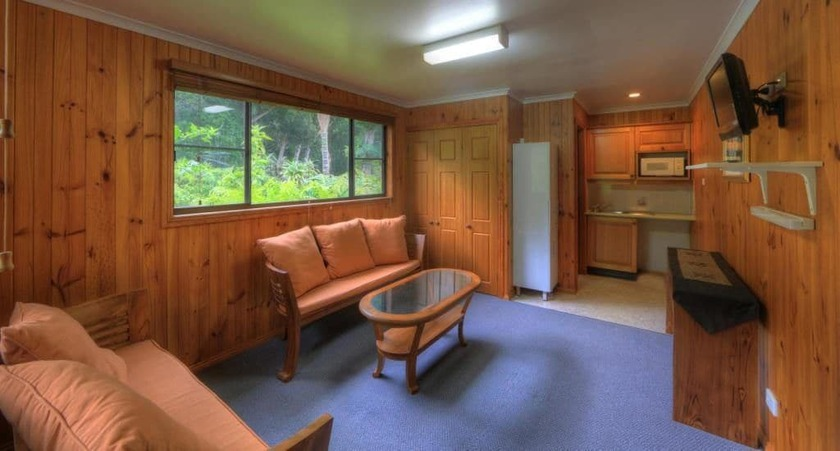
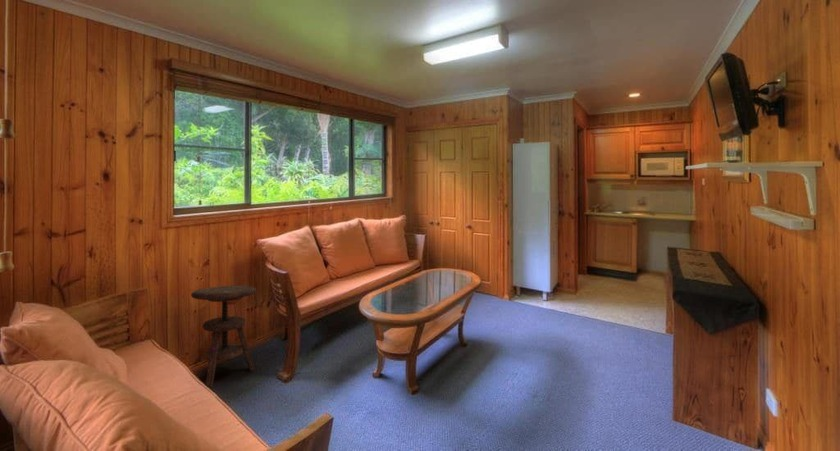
+ side table (224, 332)
